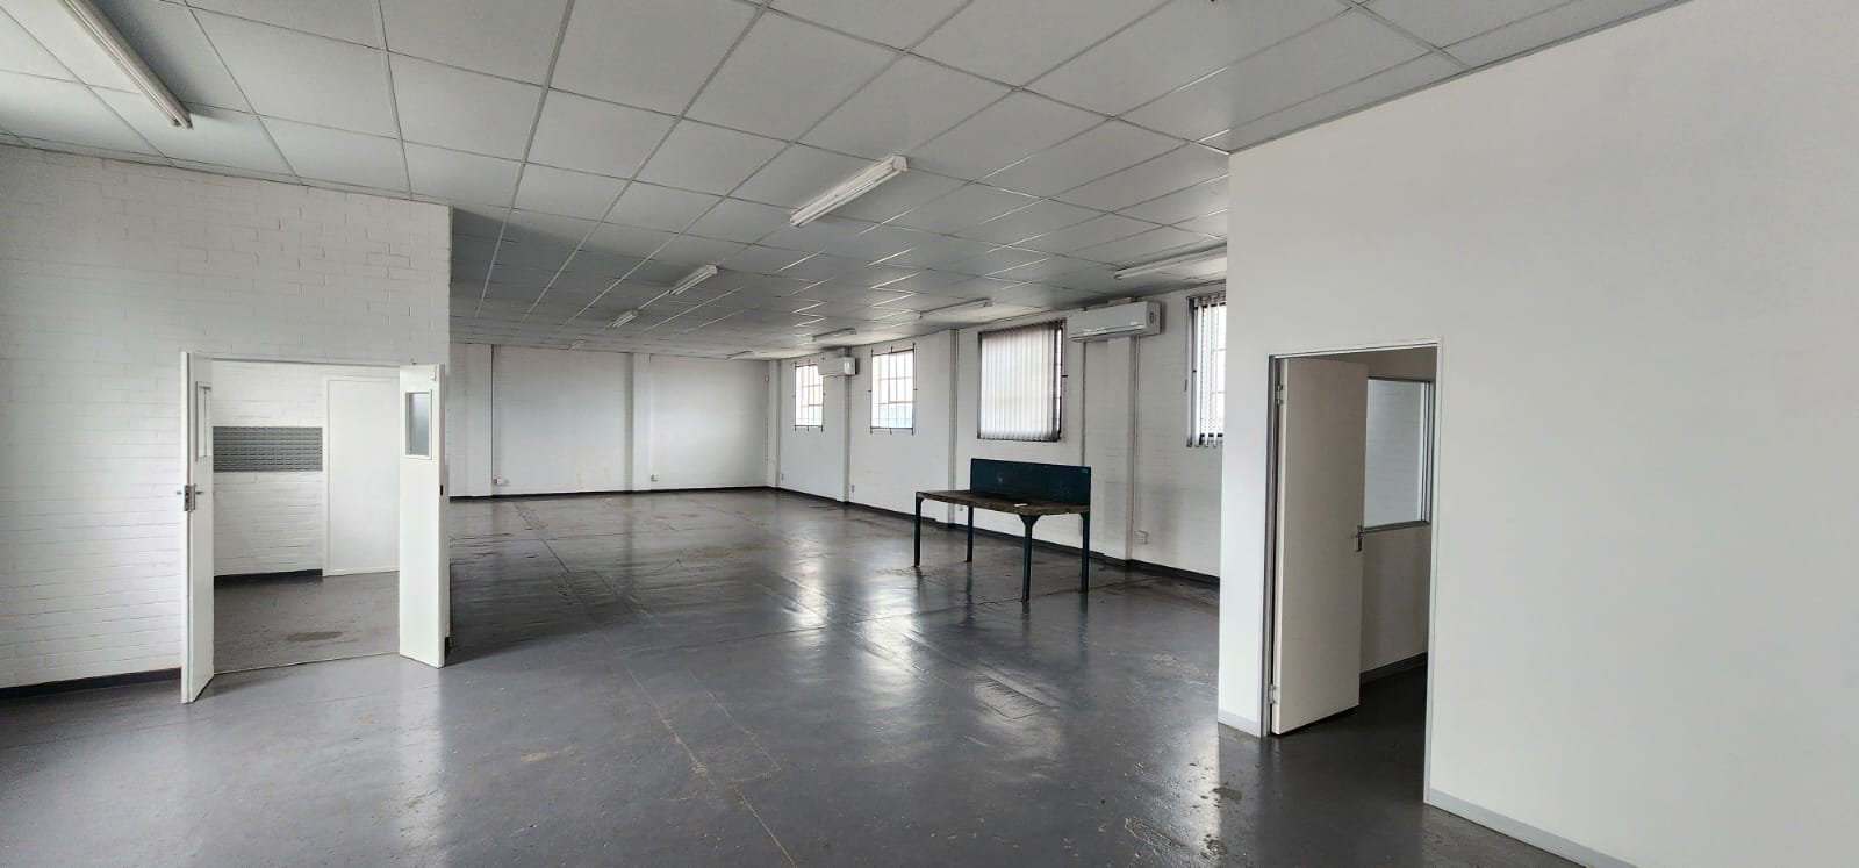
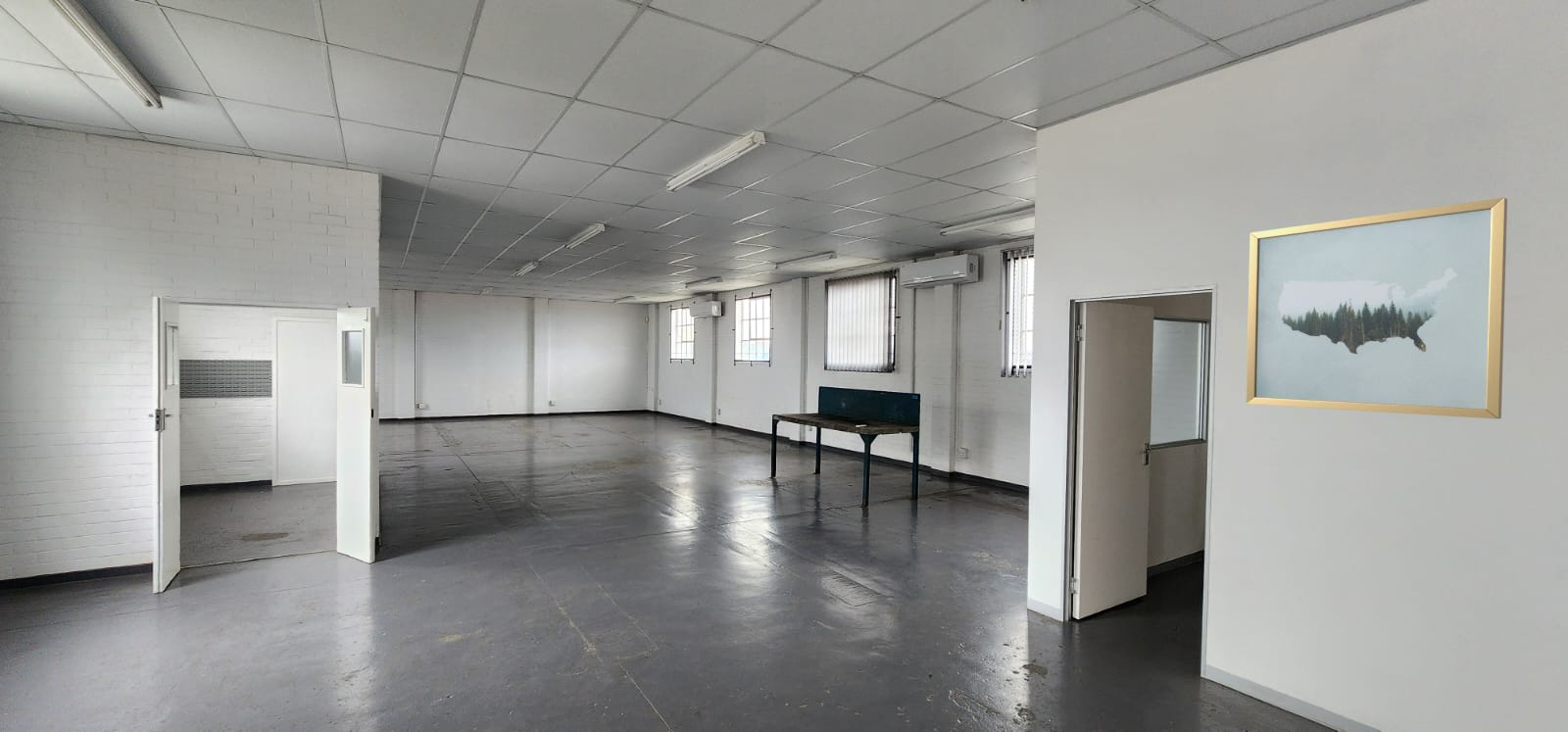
+ wall art (1360, 314)
